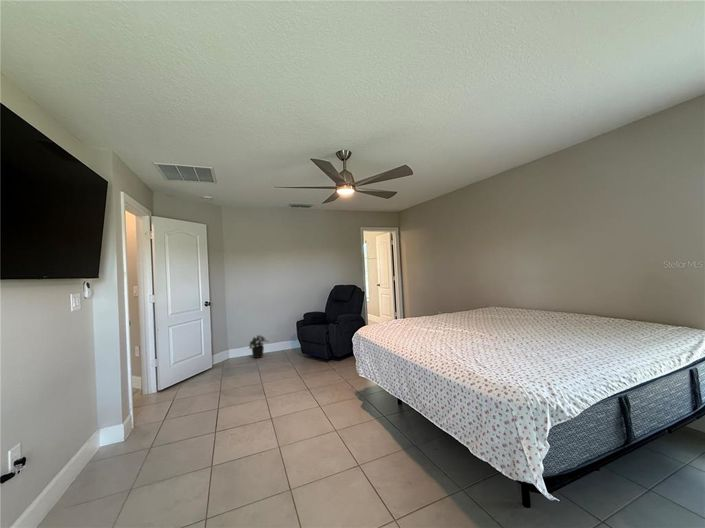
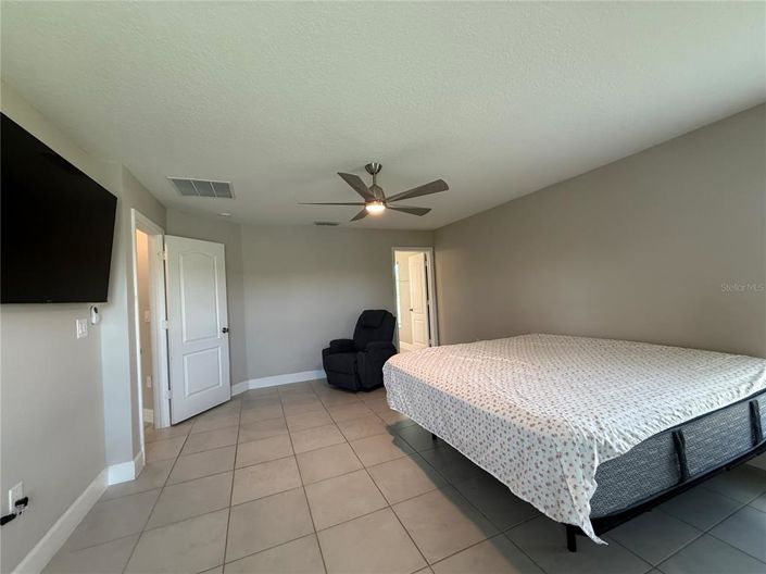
- potted plant (258, 345)
